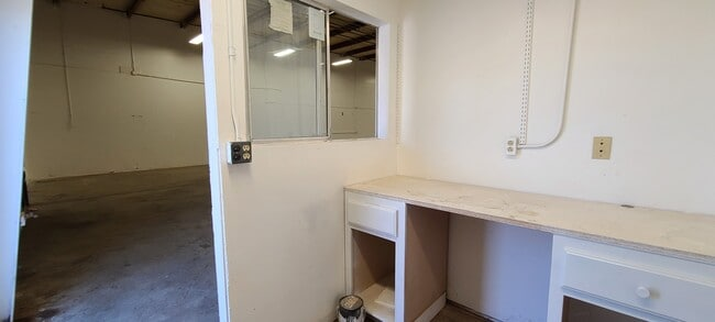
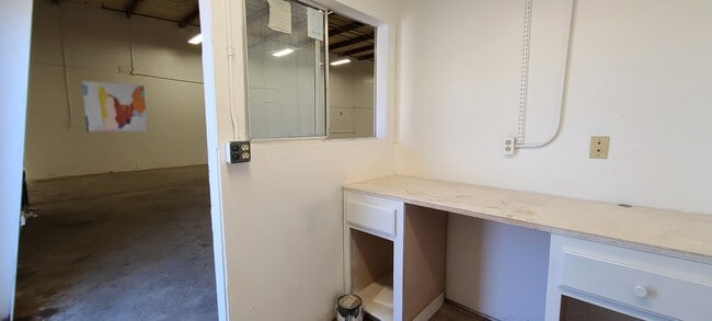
+ wall art (116, 107)
